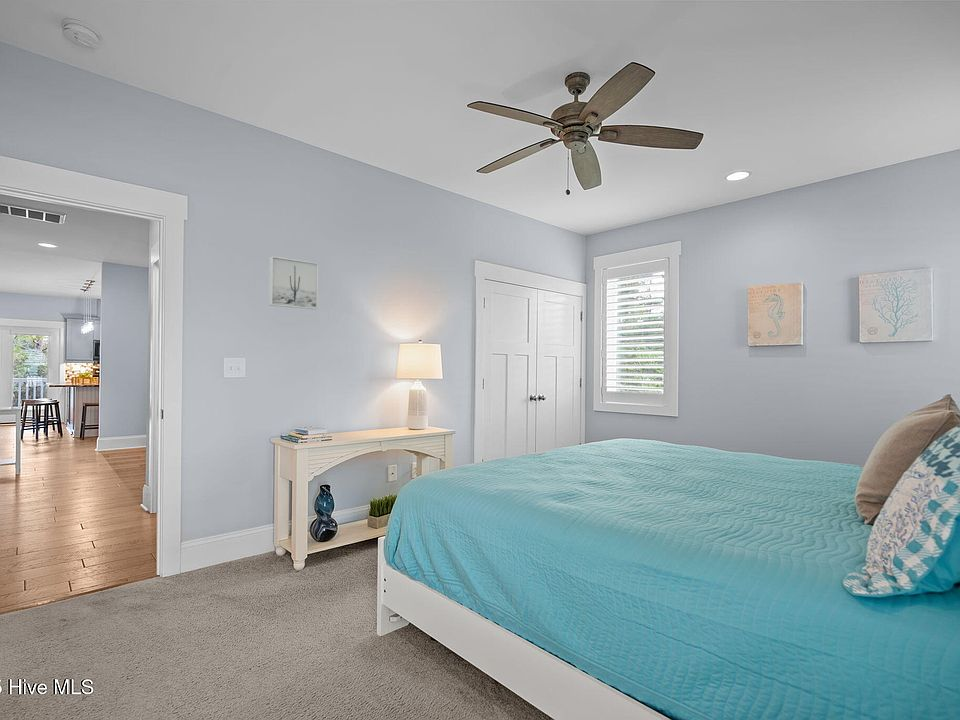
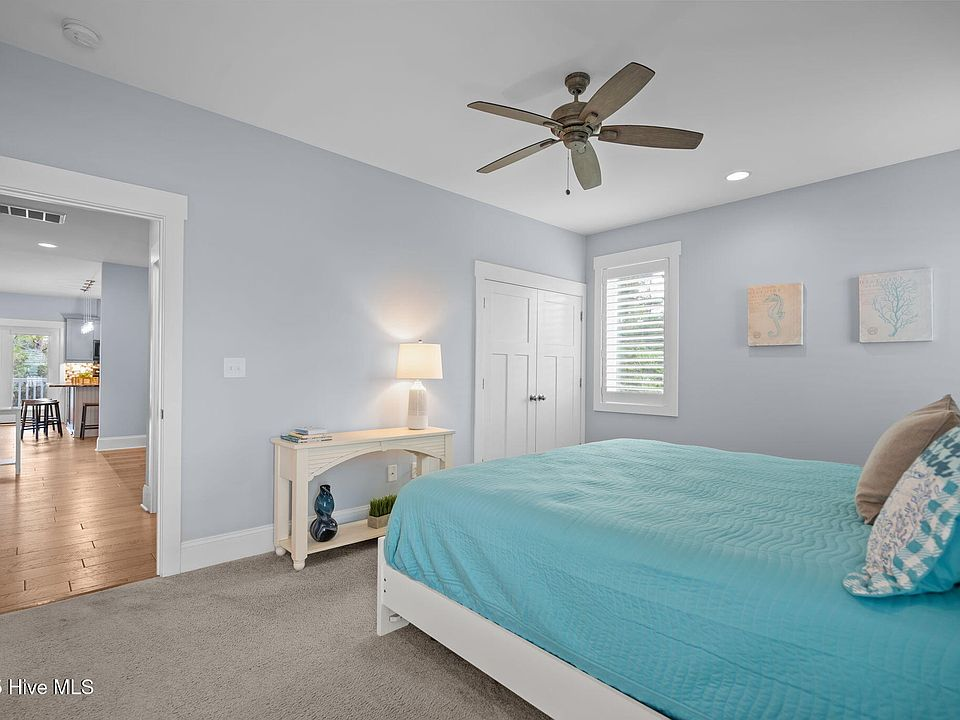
- wall art (294, 283)
